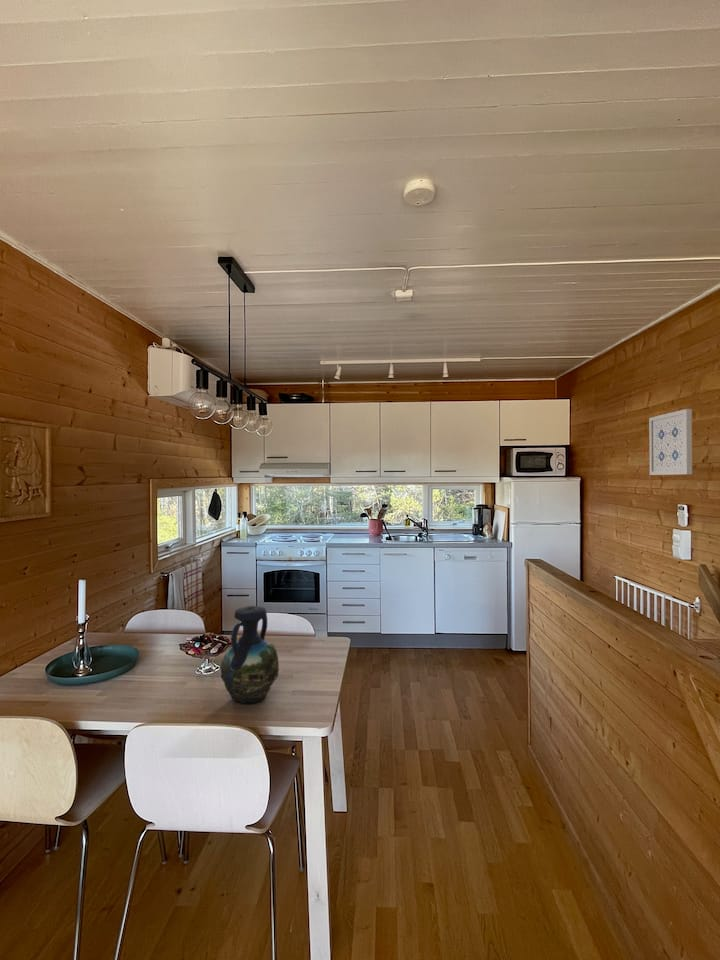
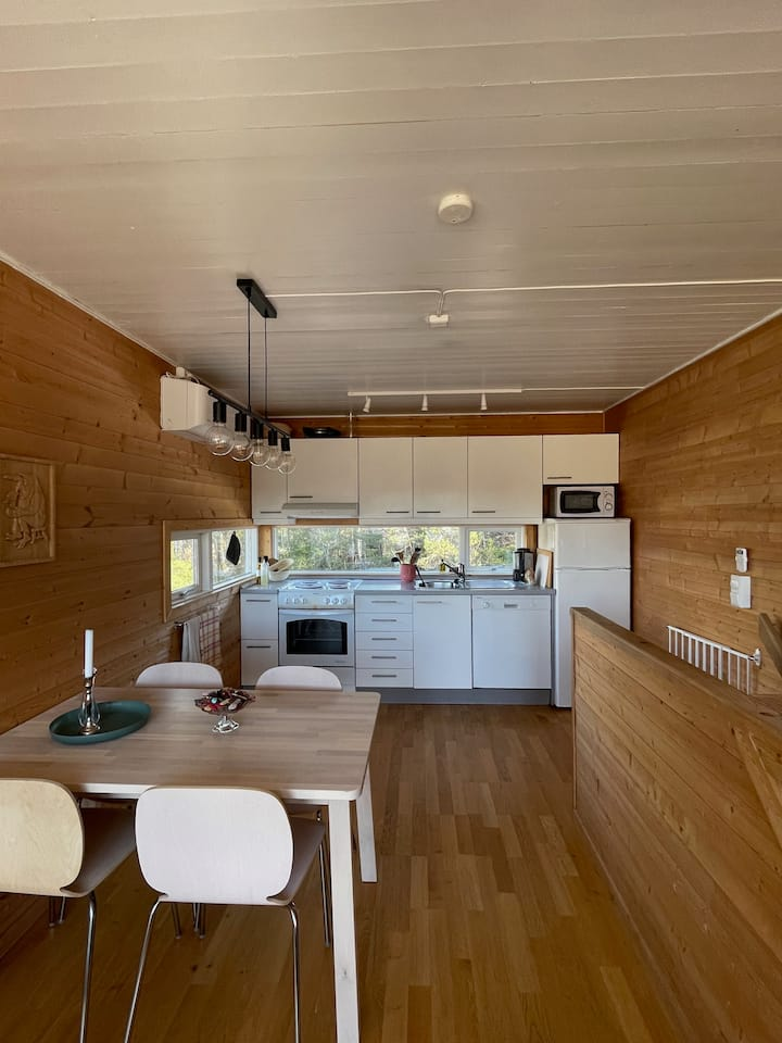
- wall art (669, 444)
- vase (250, 652)
